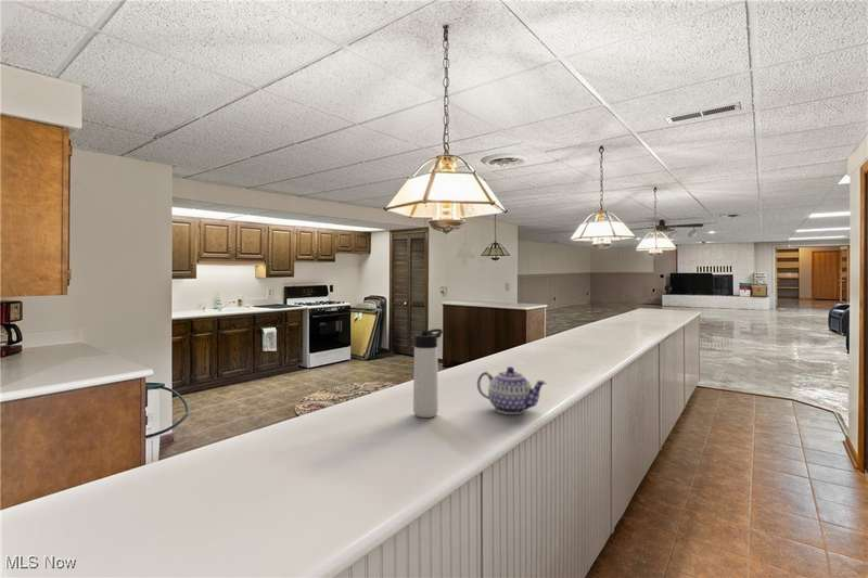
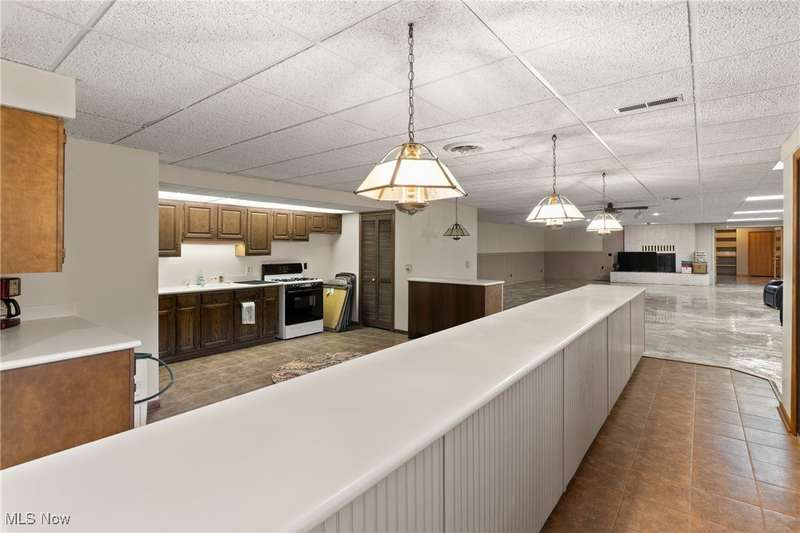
- teapot (510, 388)
- thermos bottle (429, 371)
